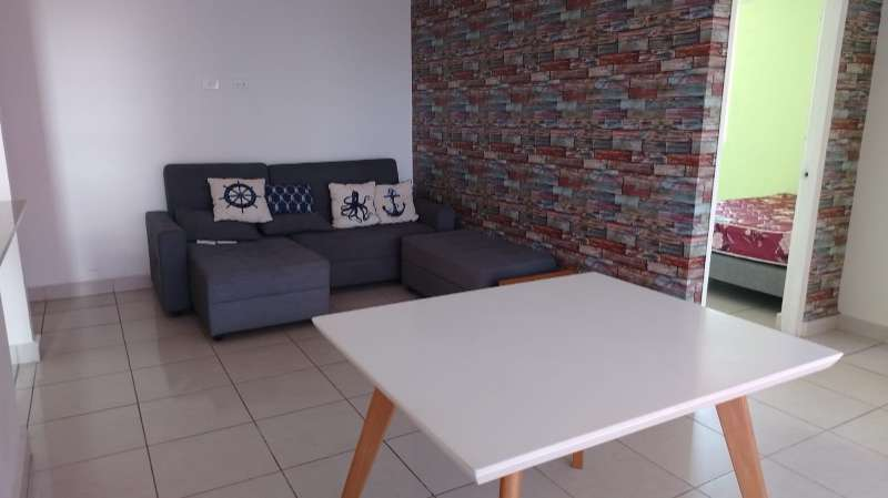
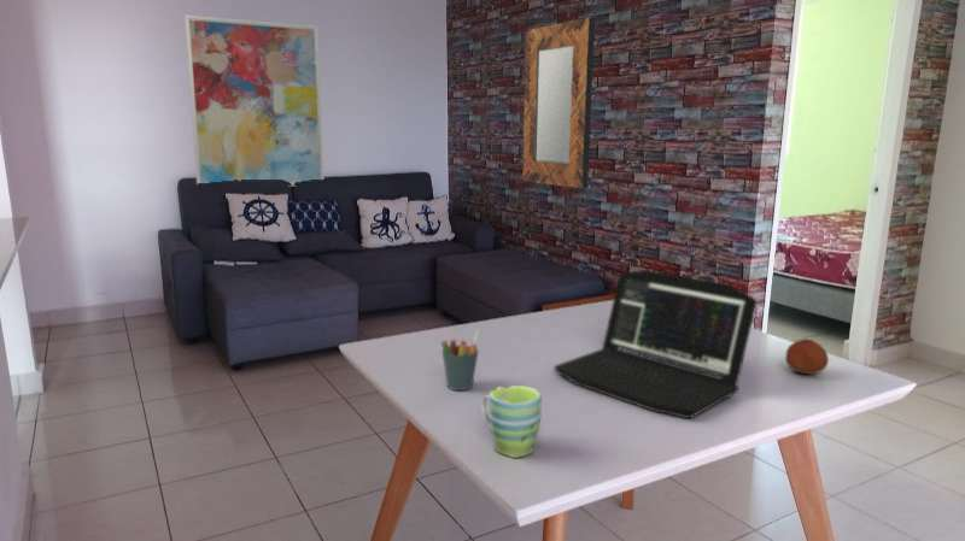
+ laptop (650, 334)
+ pen holder (460, 359)
+ home mirror (555, 106)
+ mug (507, 417)
+ wall art (258, 105)
+ fruit (806, 355)
